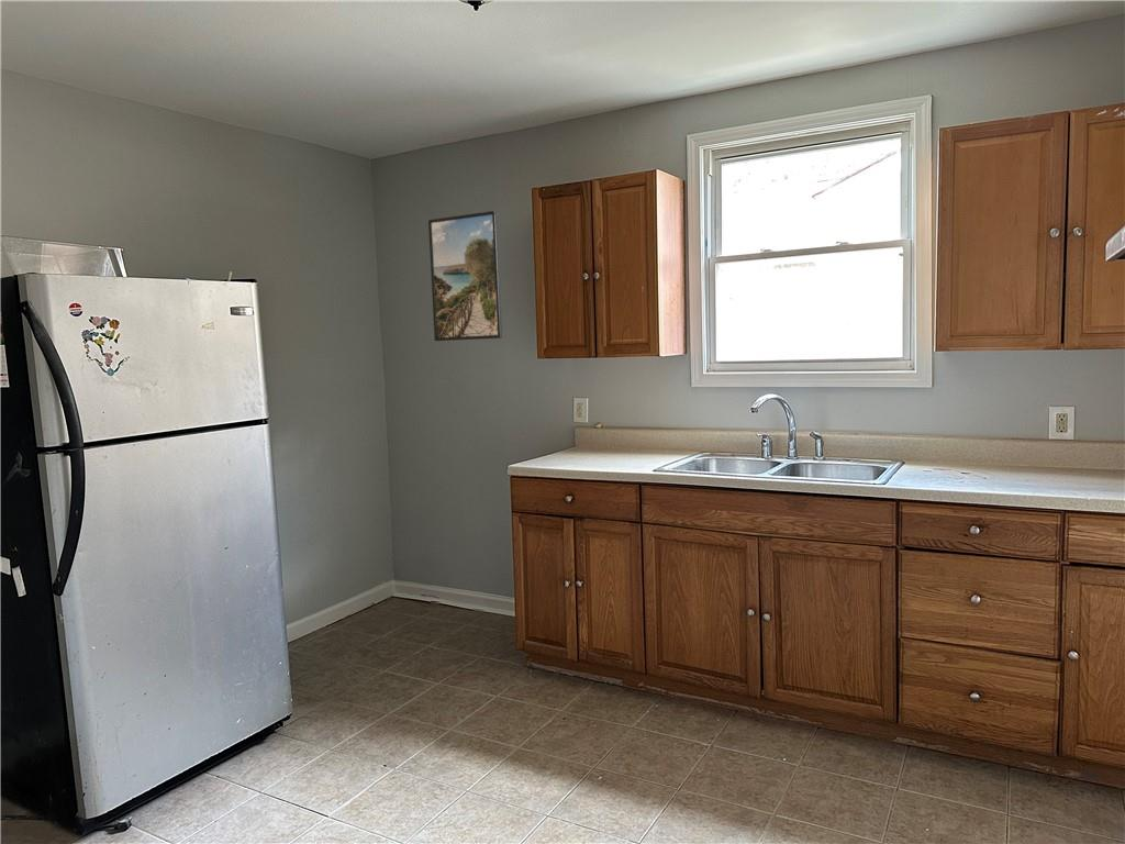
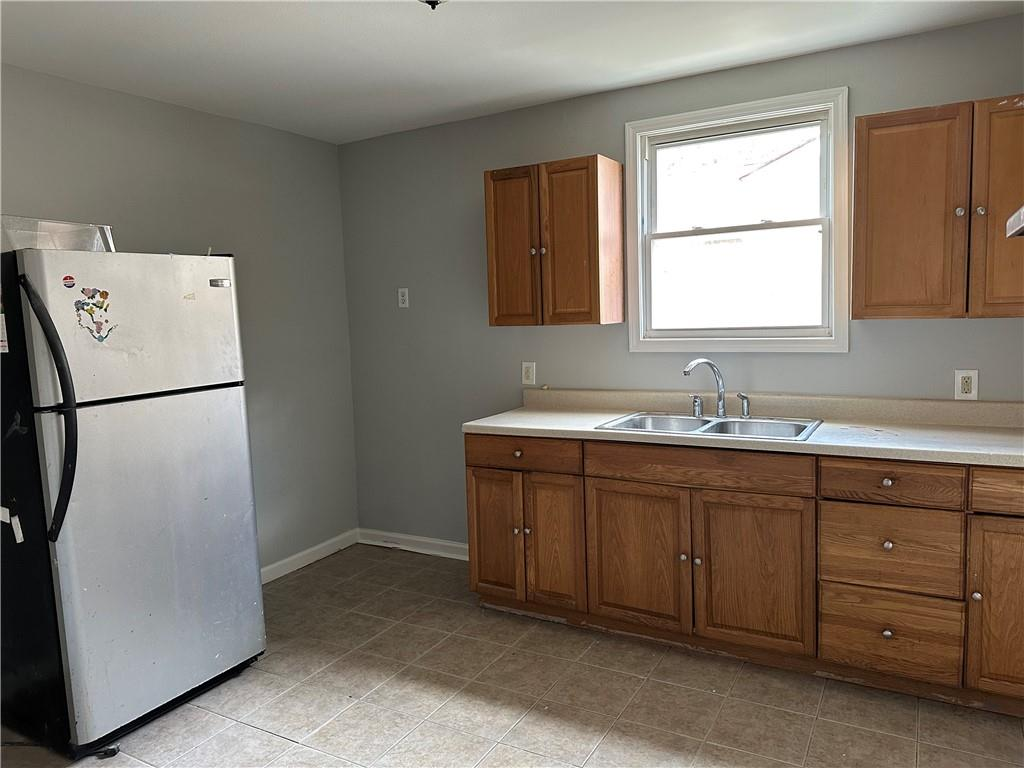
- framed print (465, 278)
